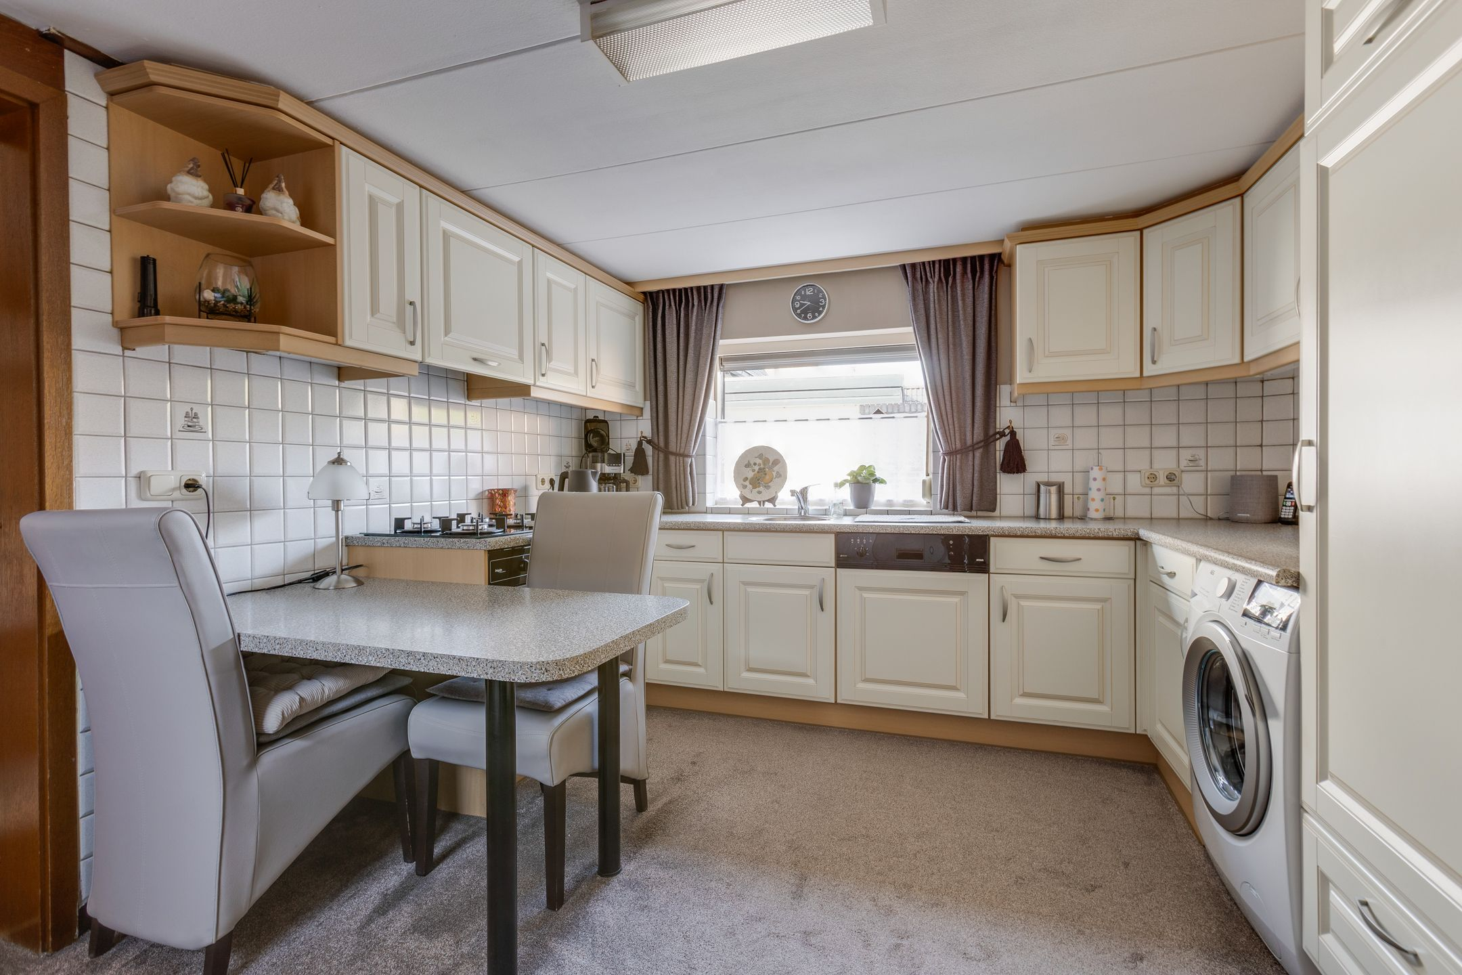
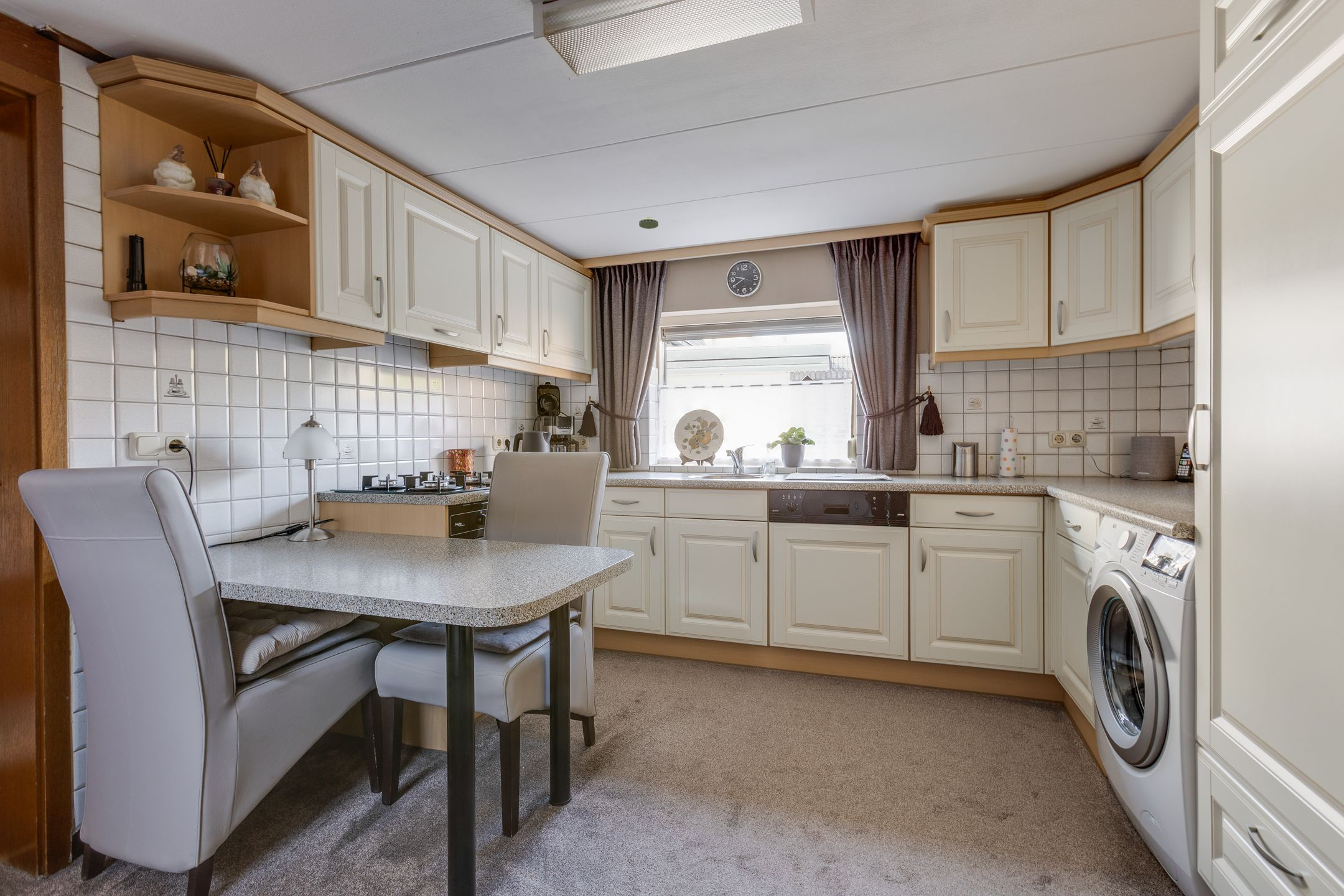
+ smoke detector (648, 223)
